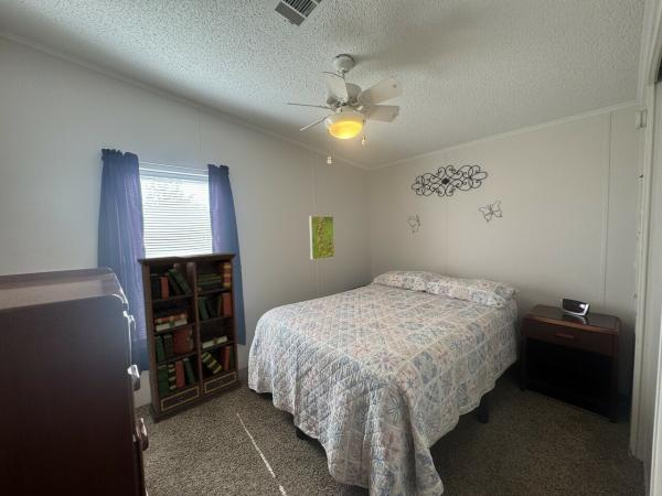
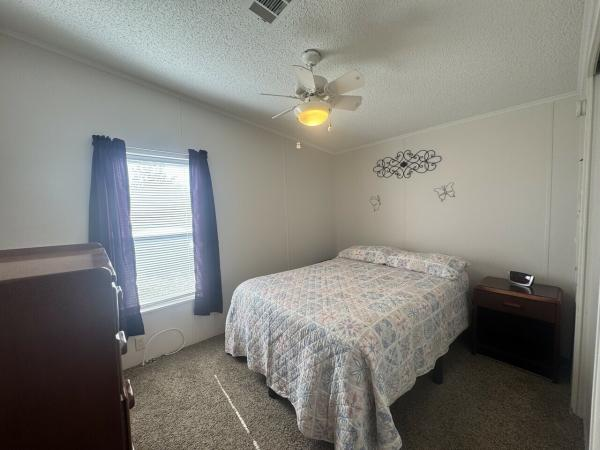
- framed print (322, 237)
- bookcase (194, 327)
